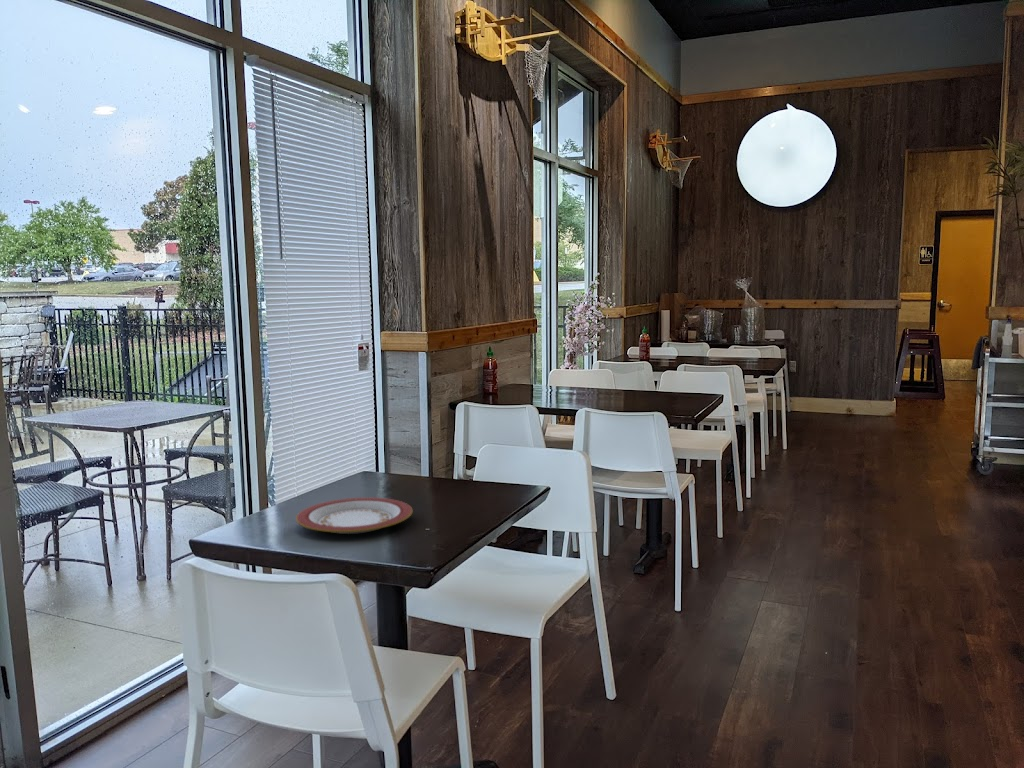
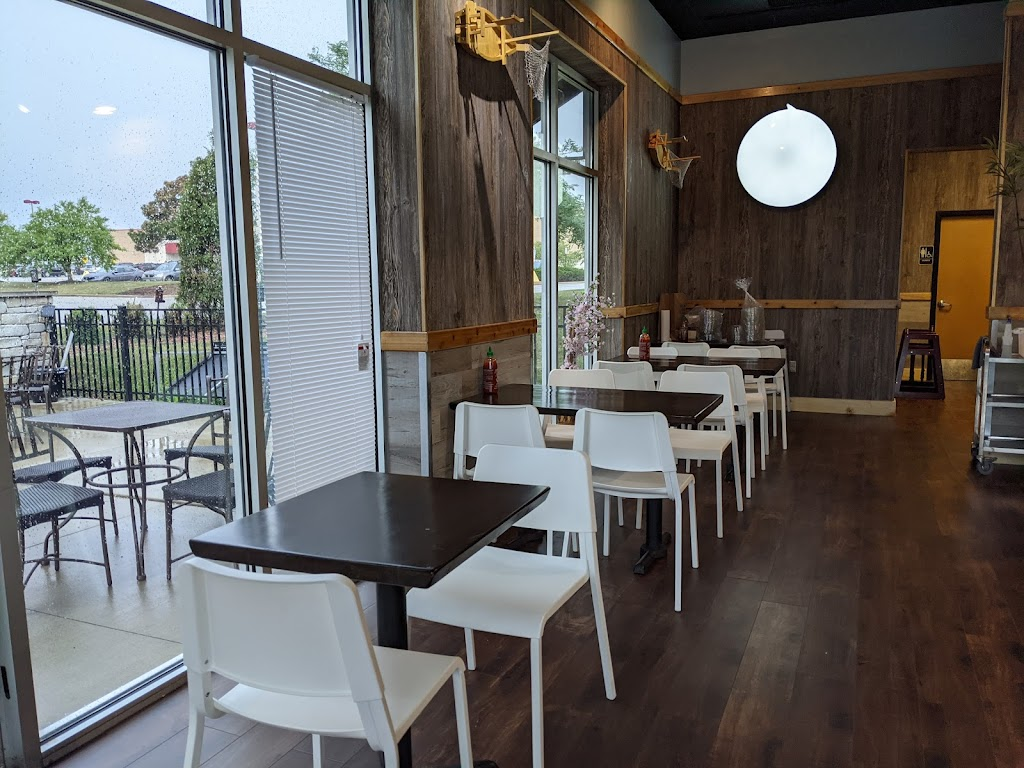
- plate (355, 517)
